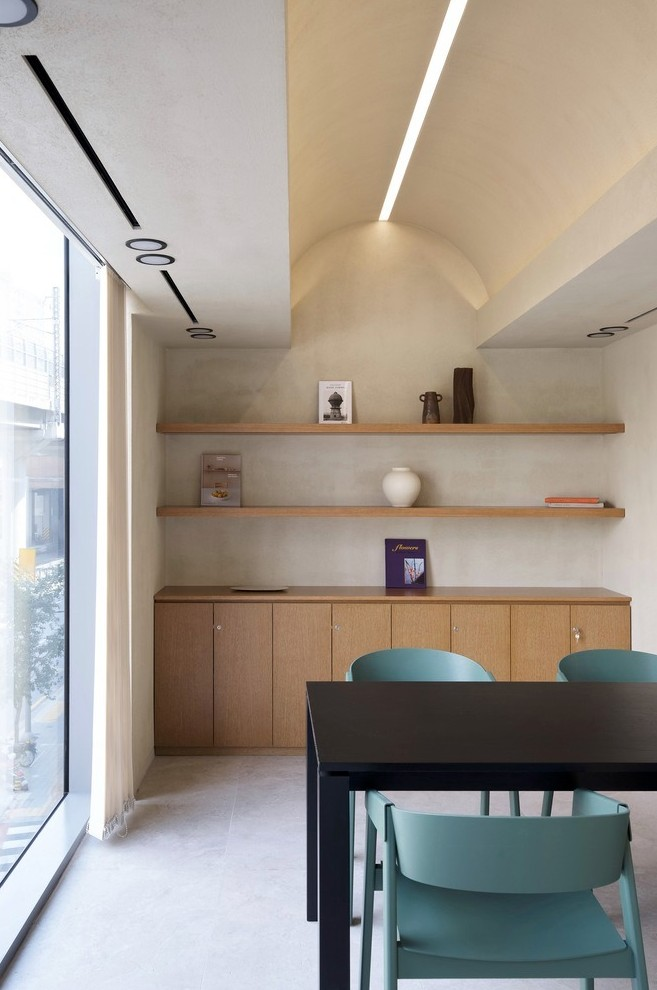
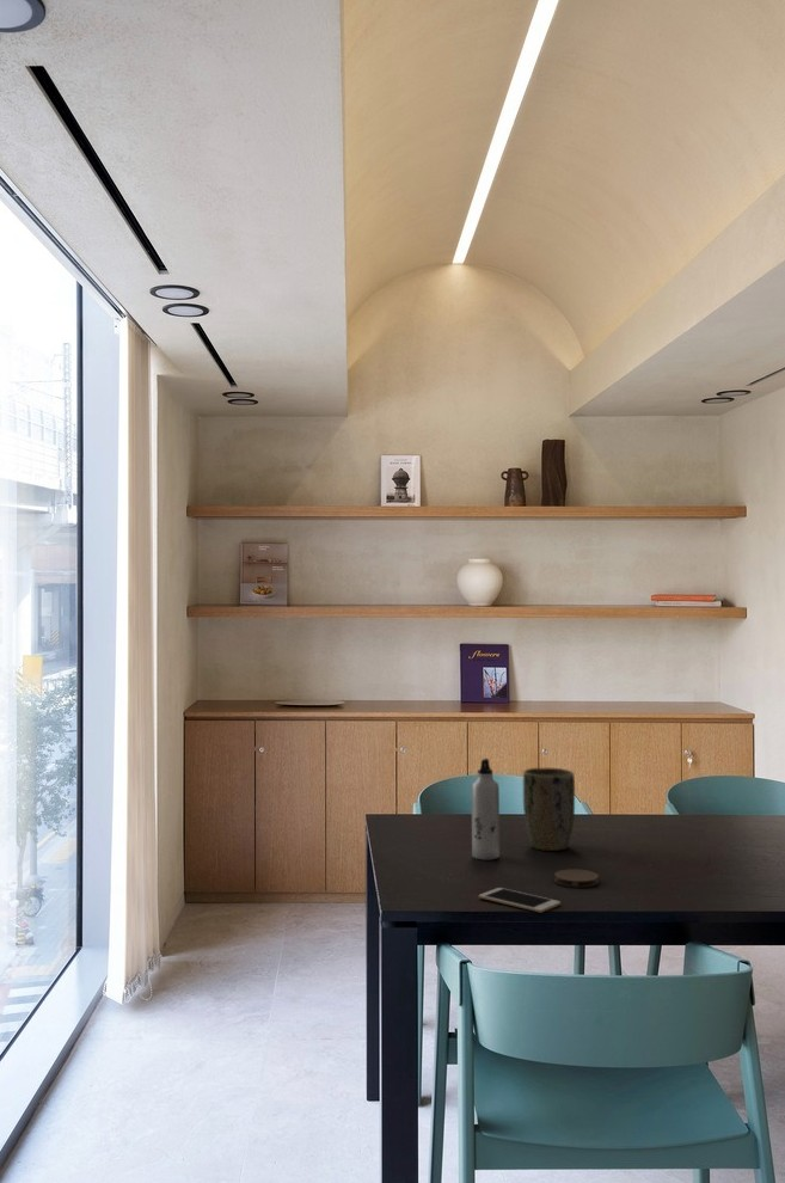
+ water bottle (485, 807)
+ plant pot (548, 809)
+ coaster (576, 877)
+ cell phone (519, 899)
